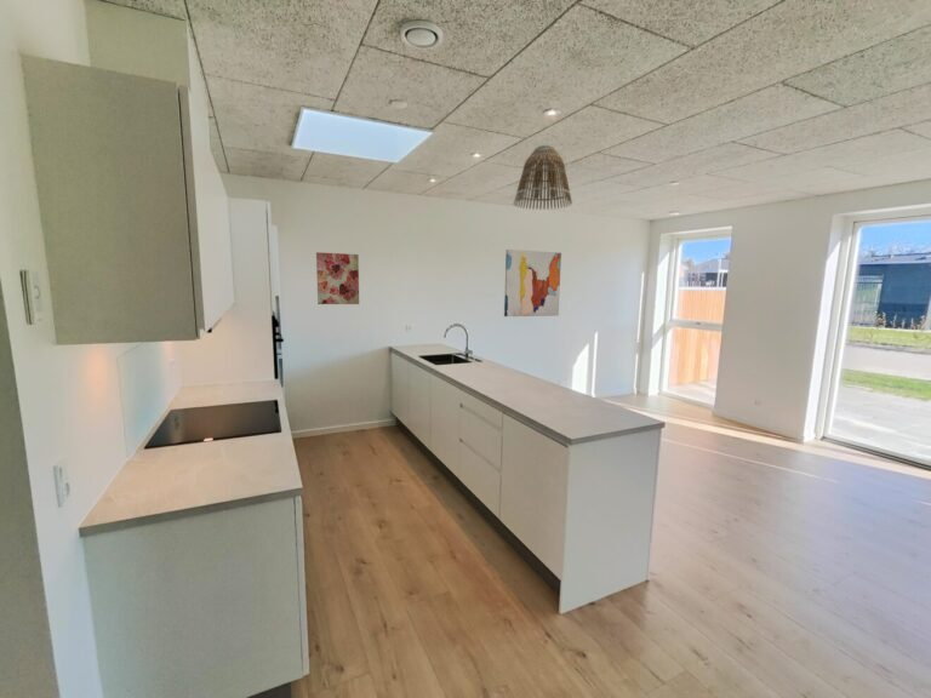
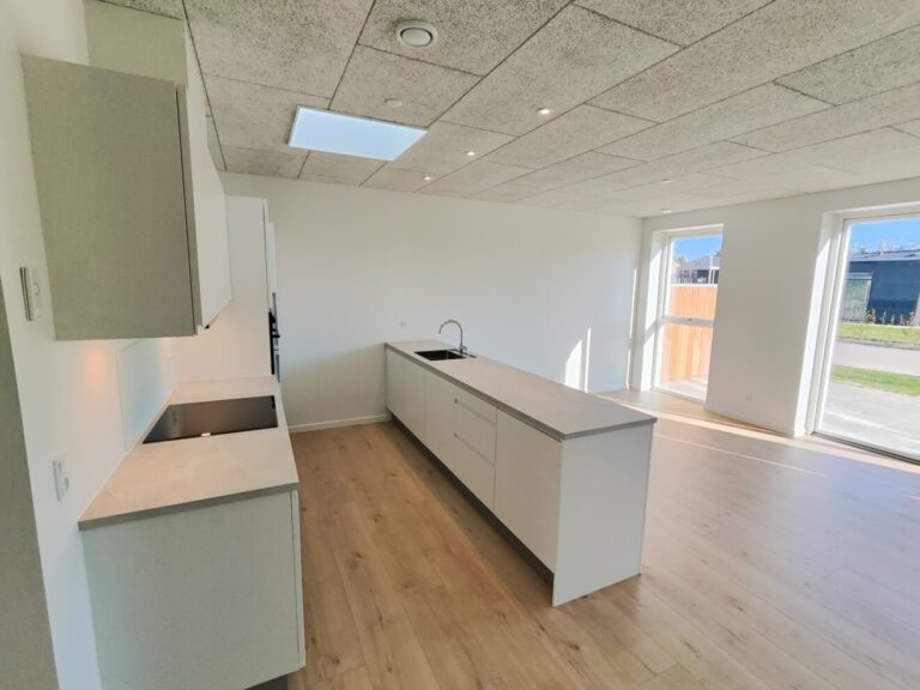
- wall art (338, 279)
- wall art (532, 284)
- lamp shade (542, 176)
